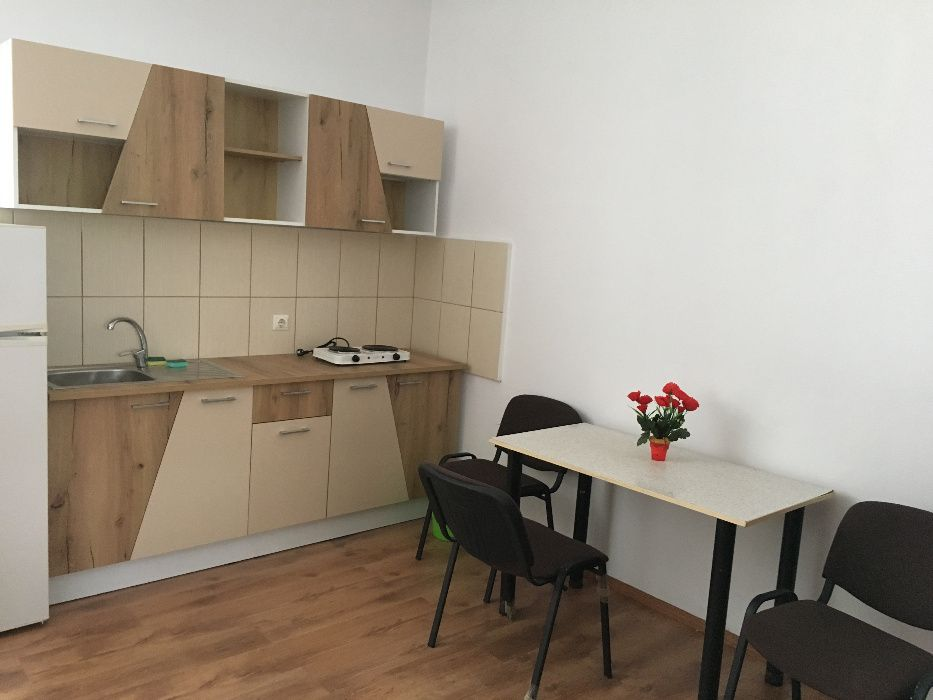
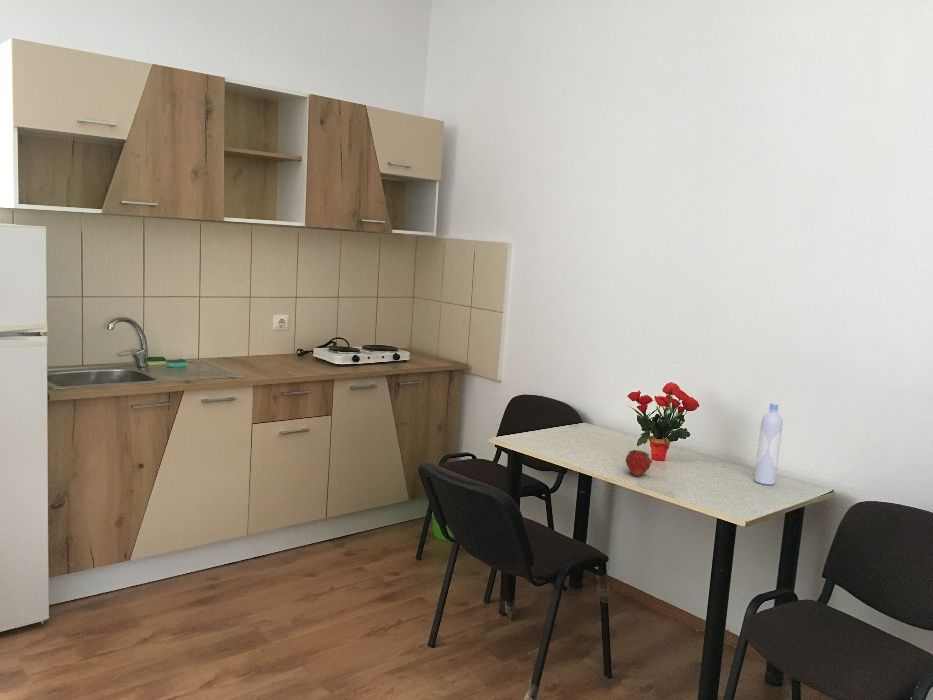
+ fruit (637, 461)
+ bottle (769, 443)
